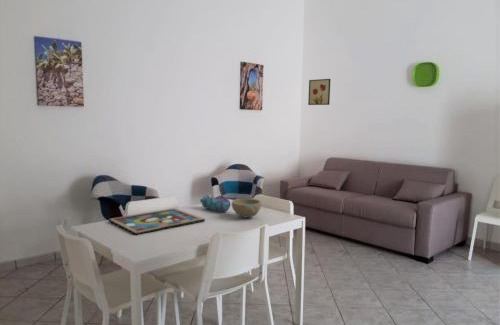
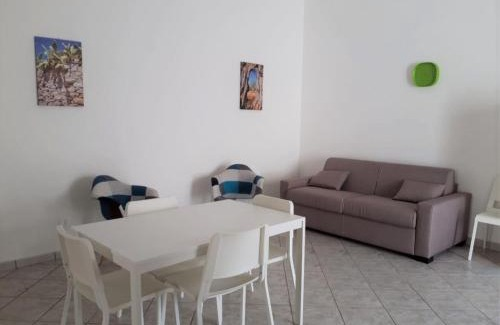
- pencil case (215, 203)
- bowl (246, 209)
- wall art (319, 92)
- framed painting (157, 219)
